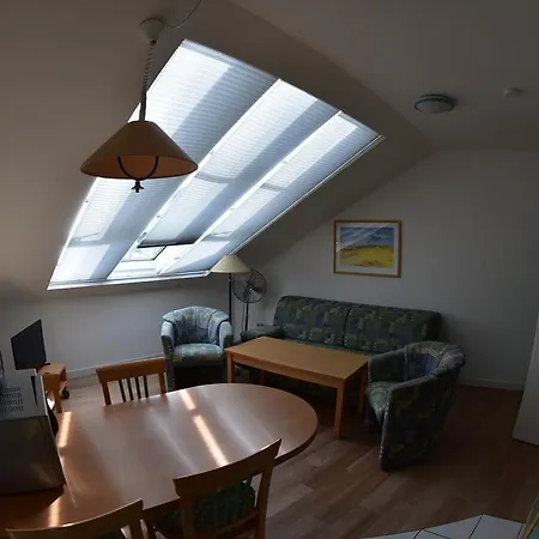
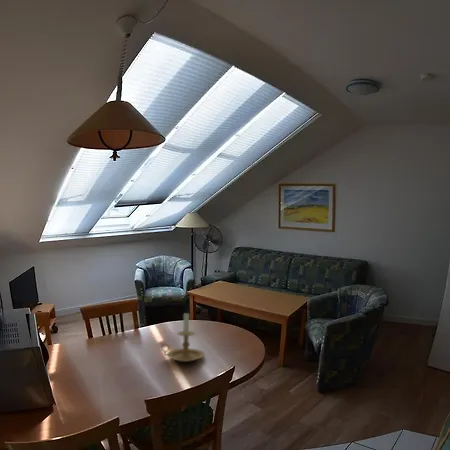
+ candle holder (185, 335)
